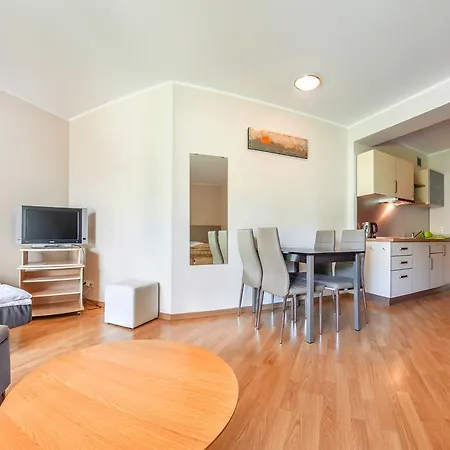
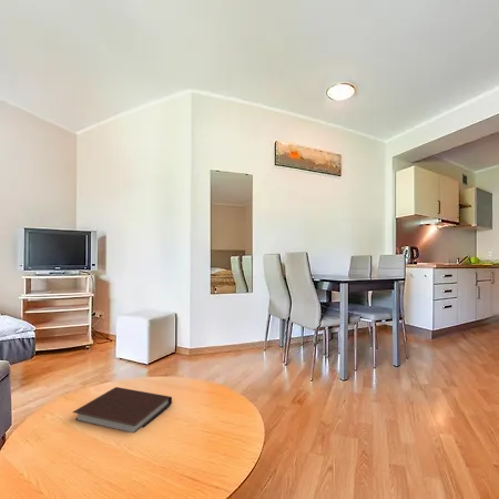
+ notebook (124, 407)
